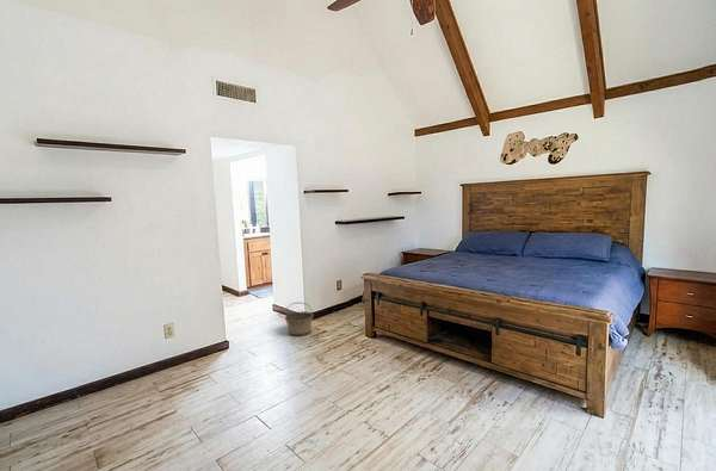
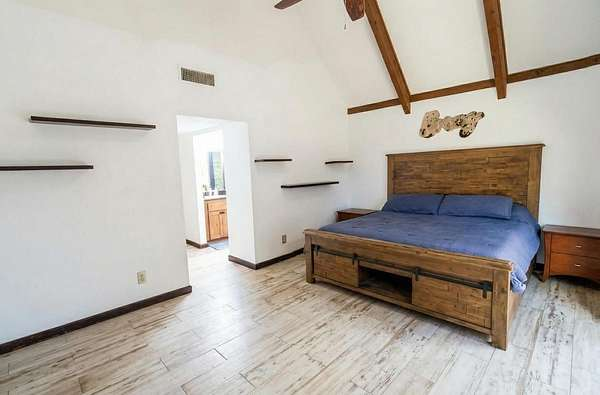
- basket (298, 317)
